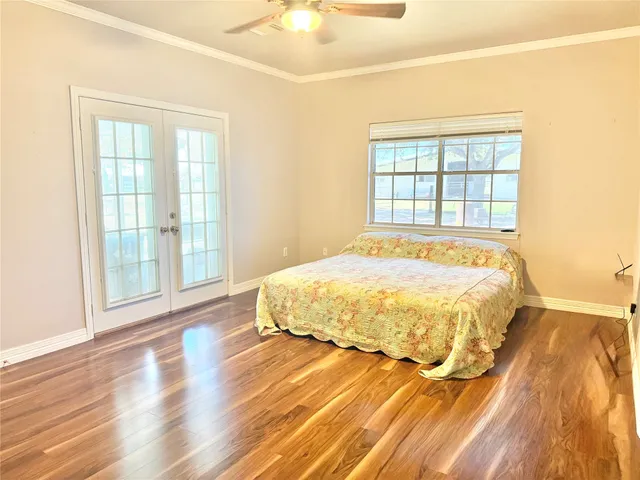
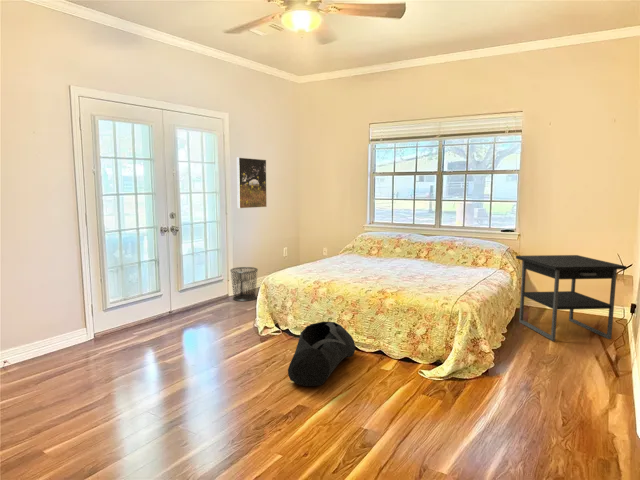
+ bag (324, 349)
+ nightstand (564, 295)
+ waste bin (244, 283)
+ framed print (252, 183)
